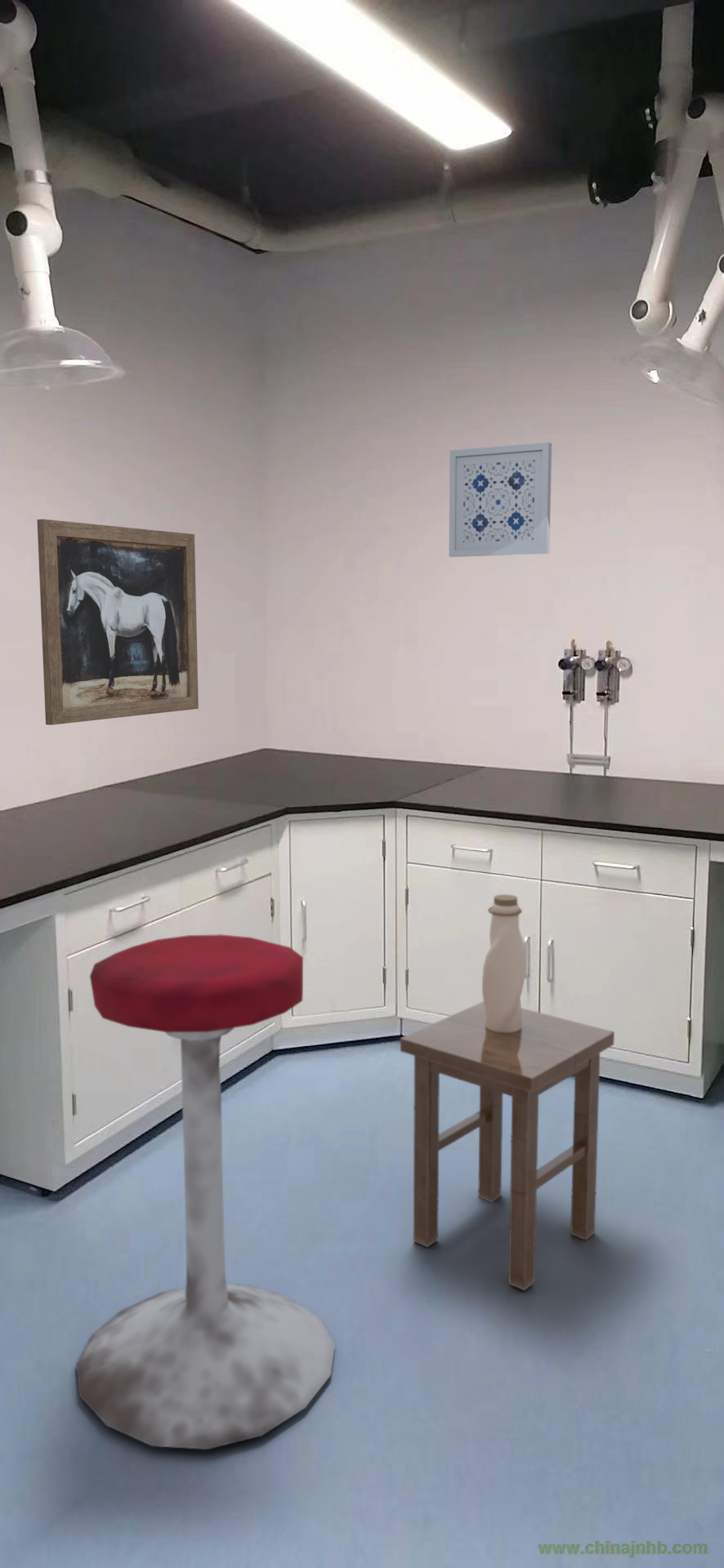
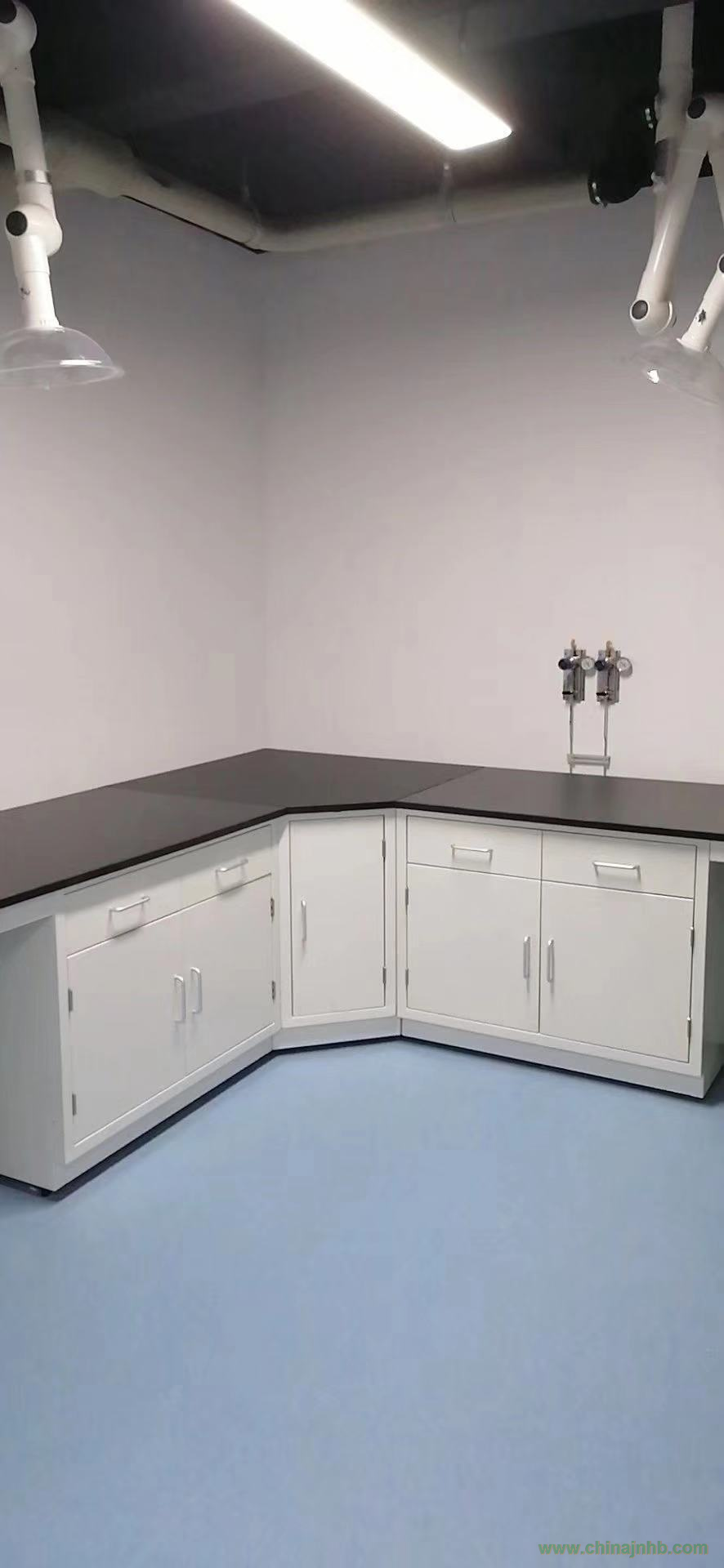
- wall art (498, 501)
- stool (201, 1163)
- stool (502, 1137)
- water bottle (503, 960)
- wall art (125, 622)
